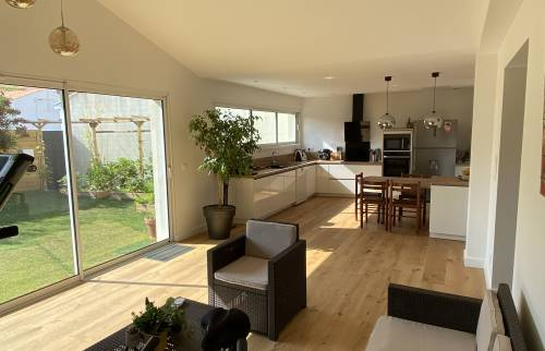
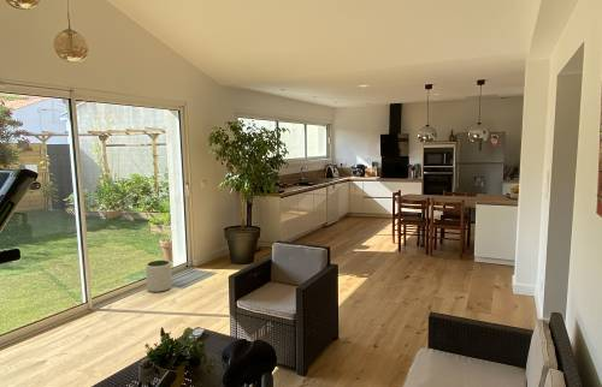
+ plant pot (159, 275)
